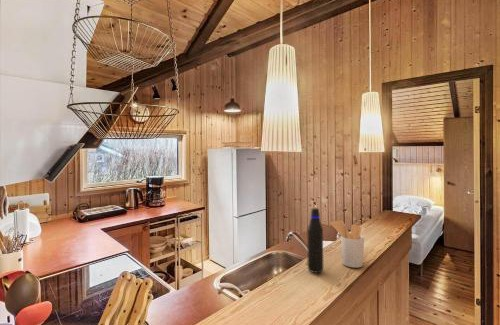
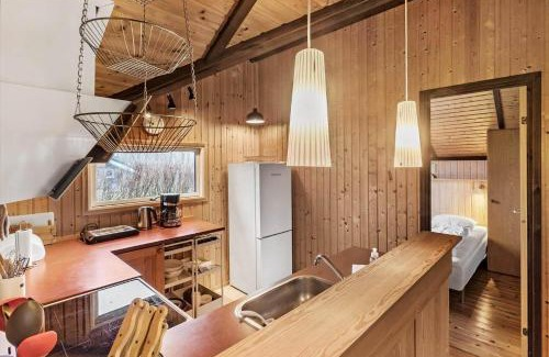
- water bottle (315, 240)
- utensil holder (347, 241)
